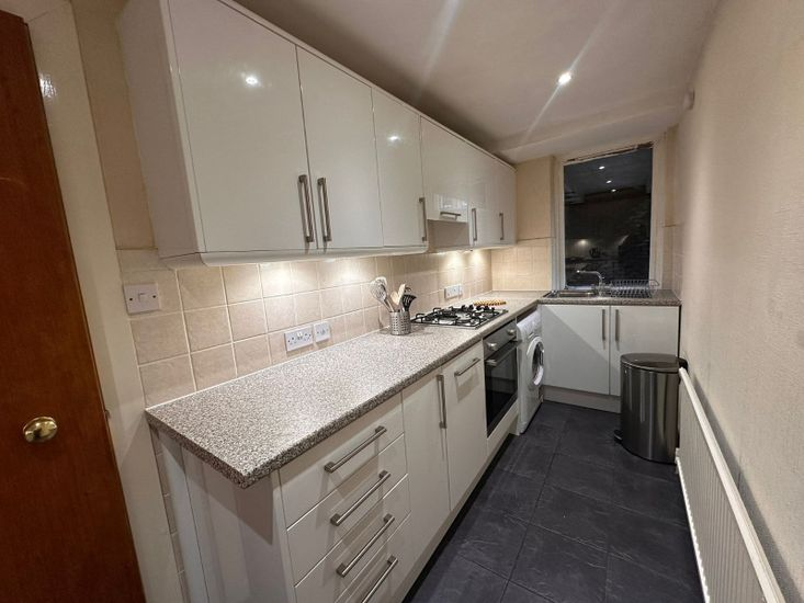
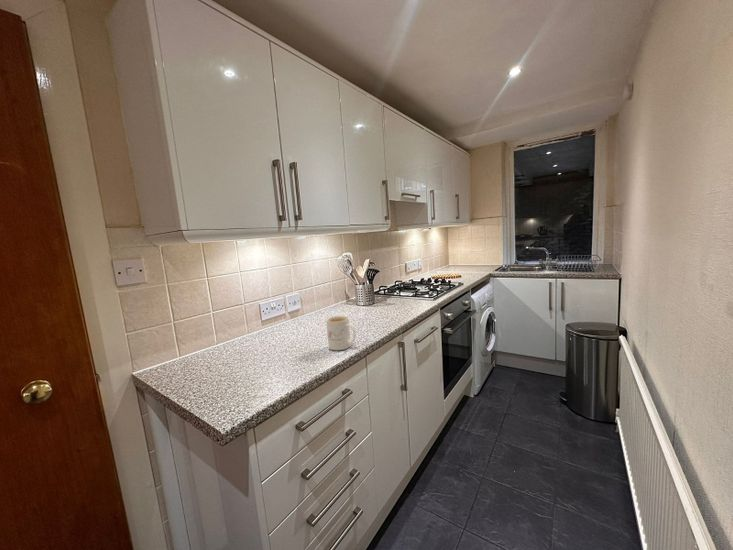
+ mug (342, 333)
